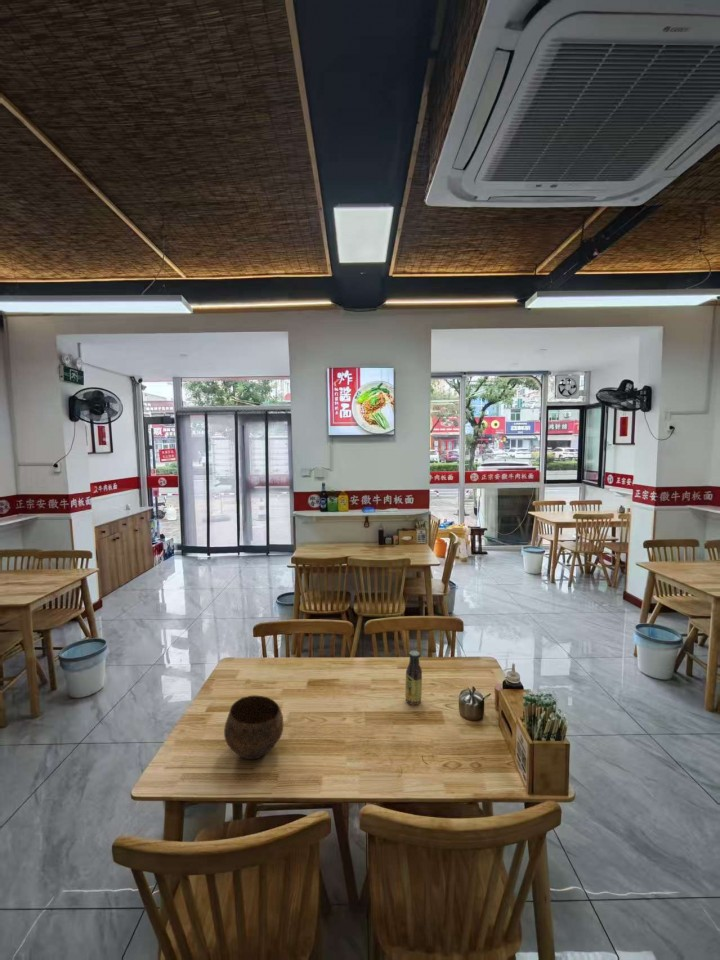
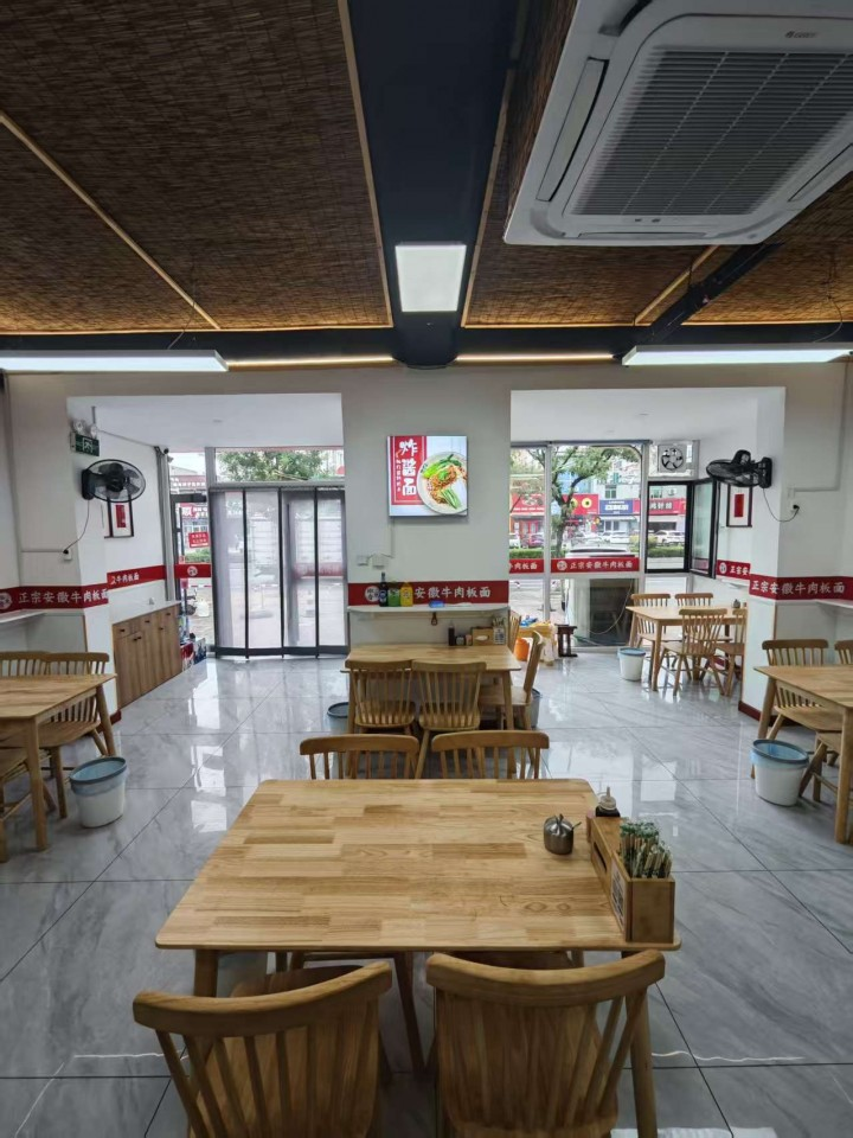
- bowl (254, 728)
- sauce bottle (413, 677)
